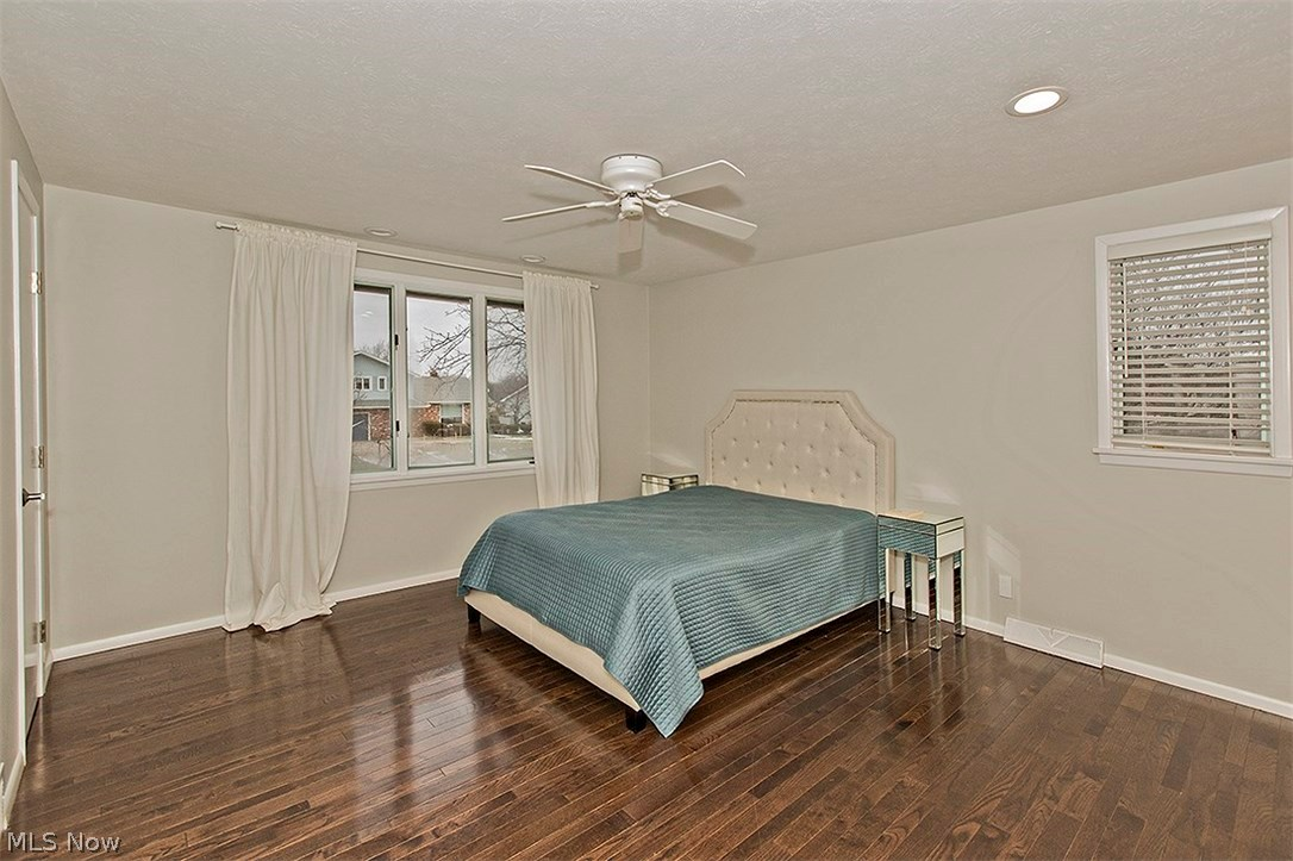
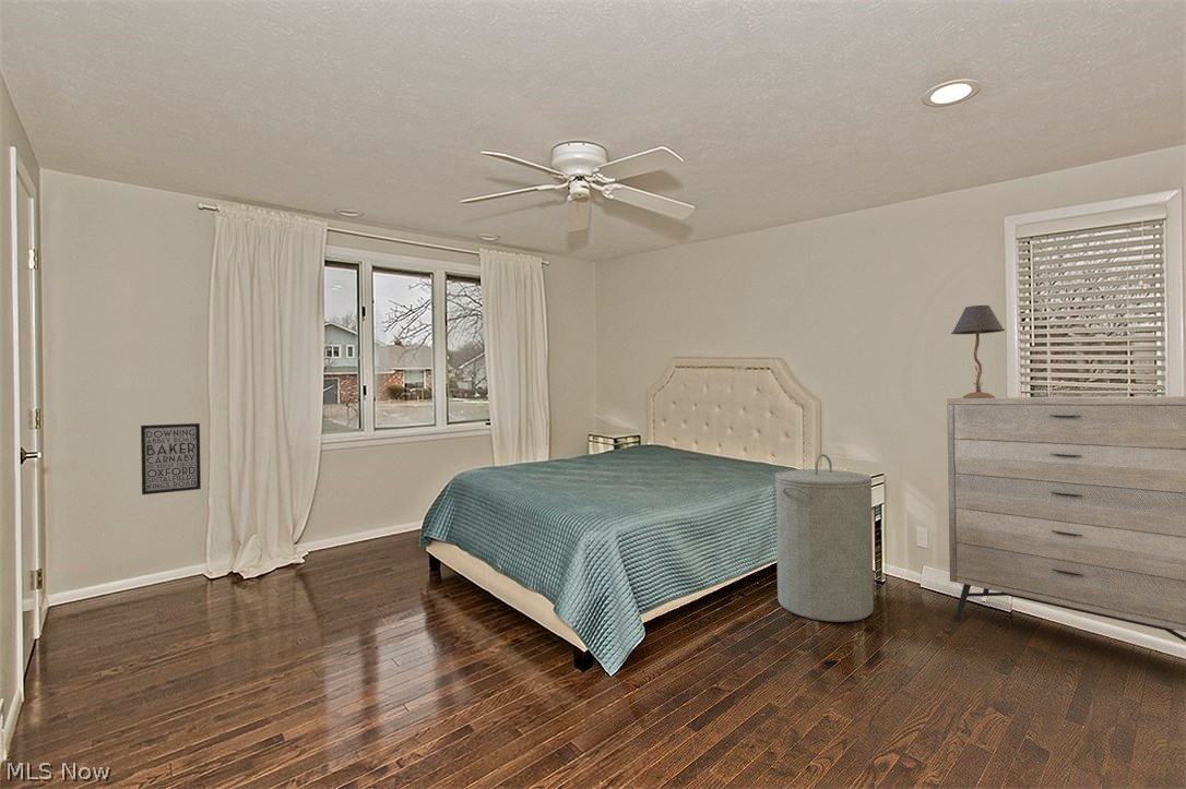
+ wall art (171, 457)
+ table lamp (976, 351)
+ dresser (1078, 519)
+ laundry hamper (822, 529)
